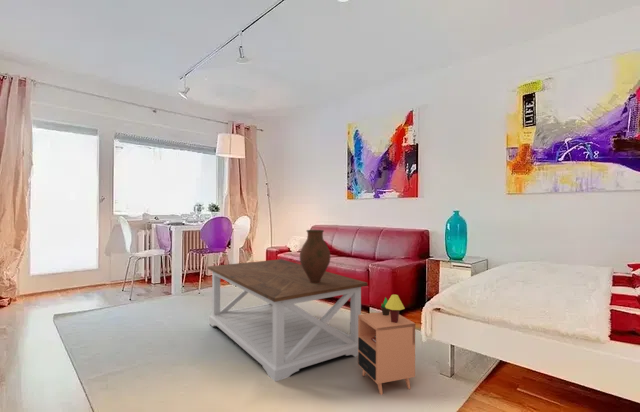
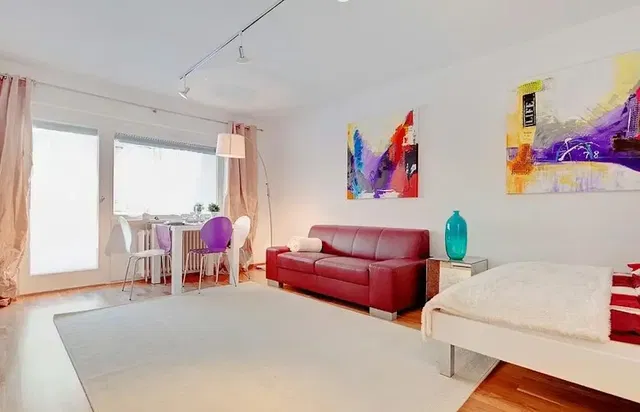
- vase (315, 255)
- nightstand (384, 337)
- coffee table (278, 305)
